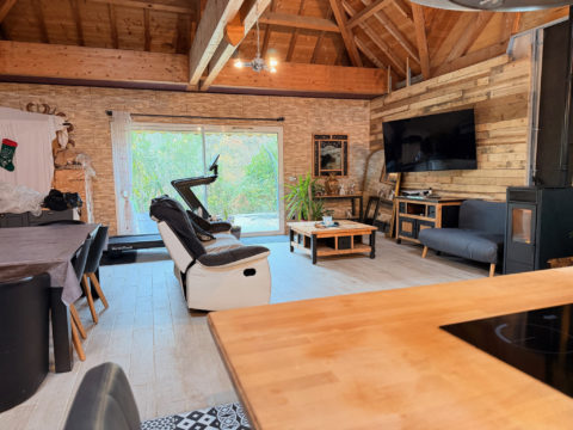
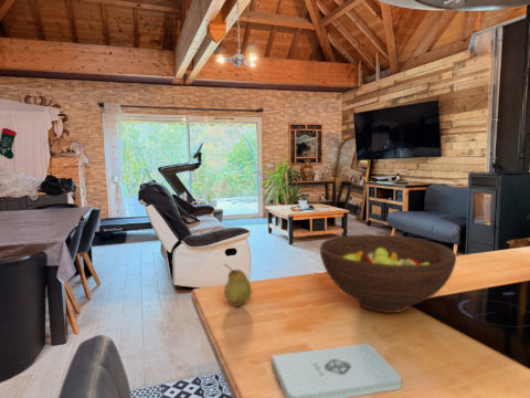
+ fruit bowl (383, 275)
+ fruit (237, 284)
+ notepad (333, 370)
